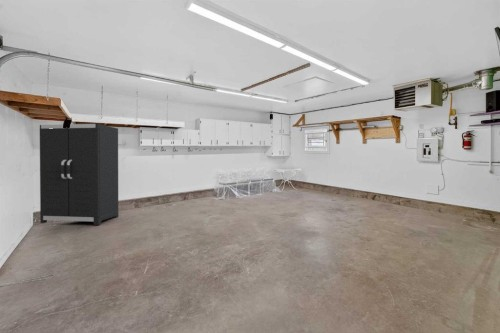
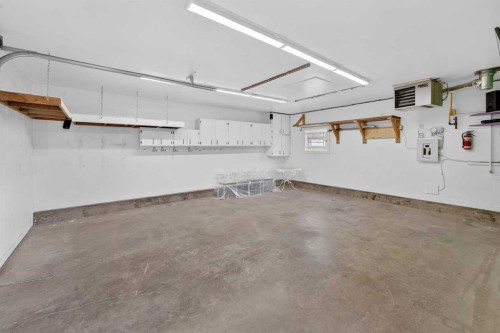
- storage cabinet (80, 173)
